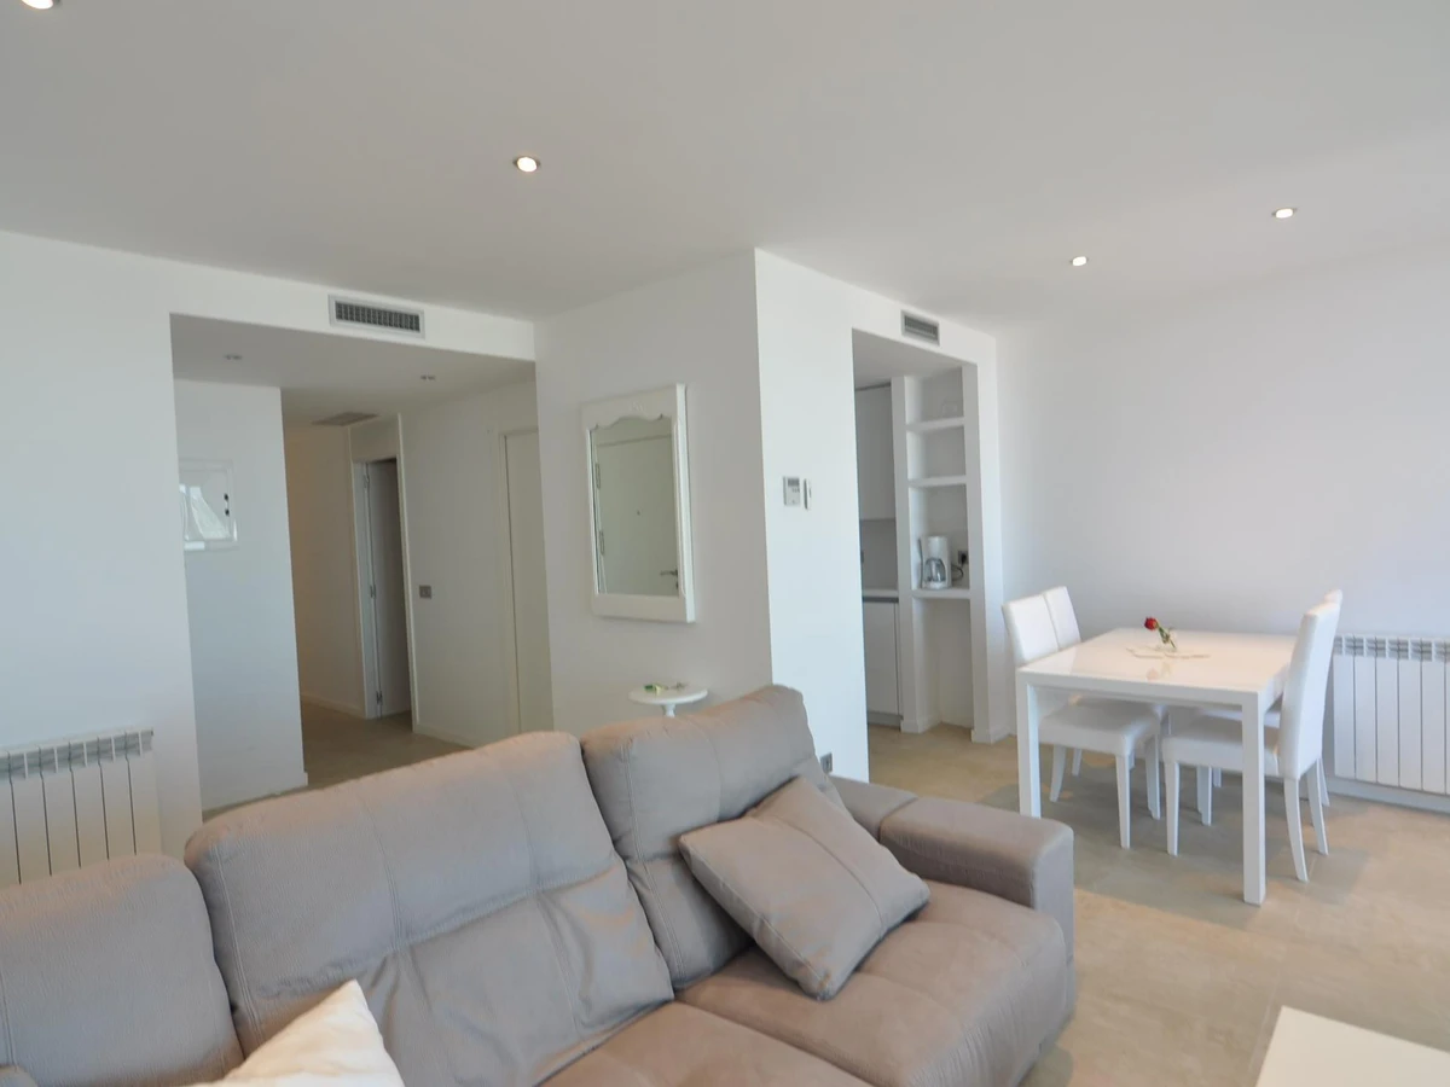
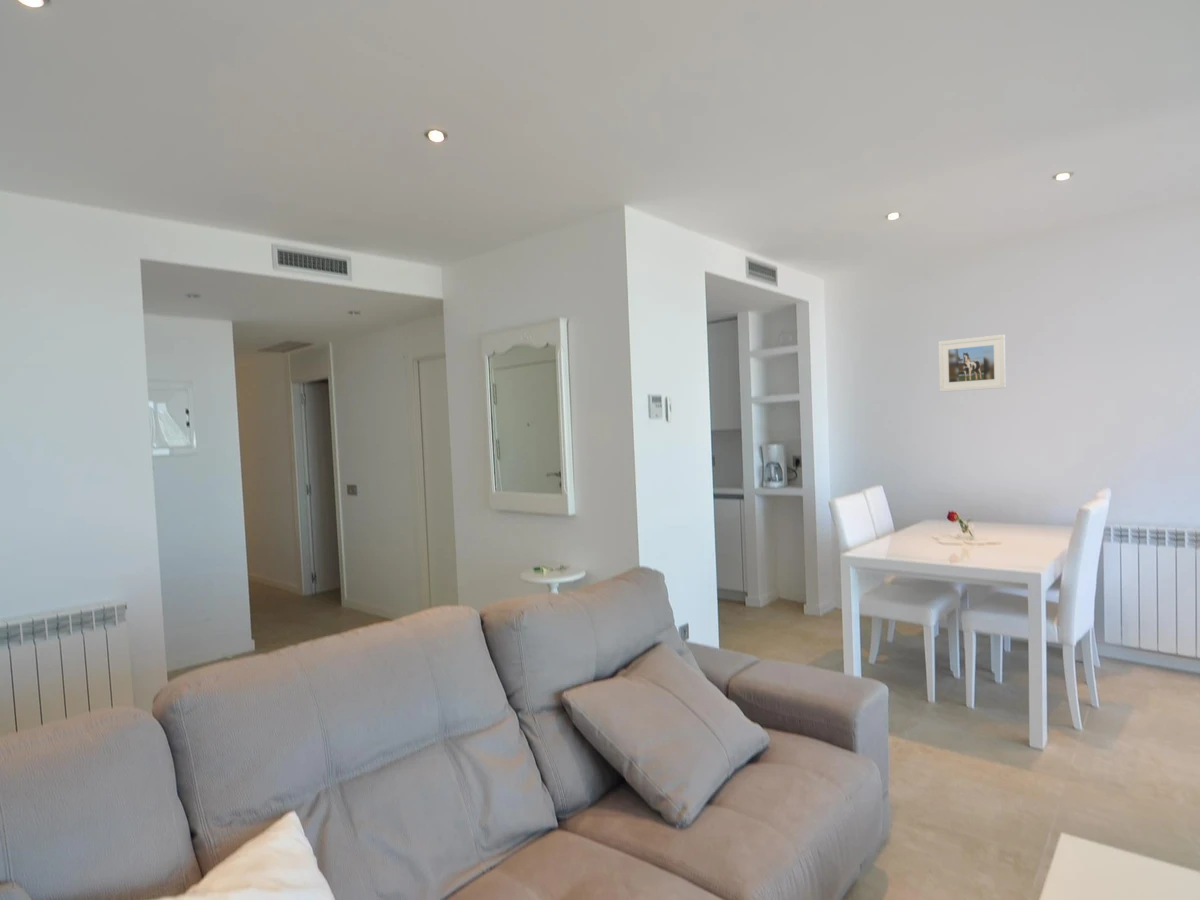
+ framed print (971, 364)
